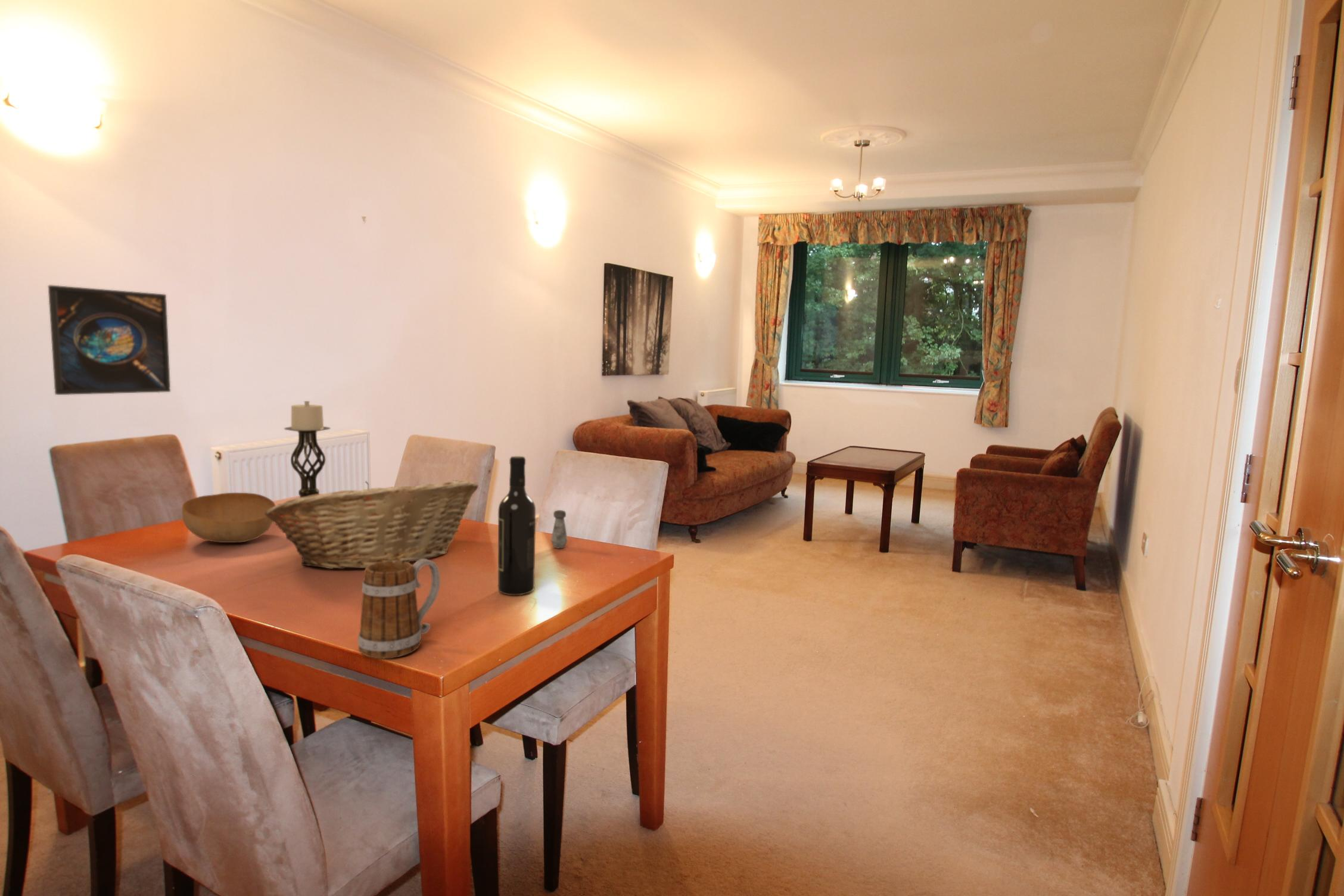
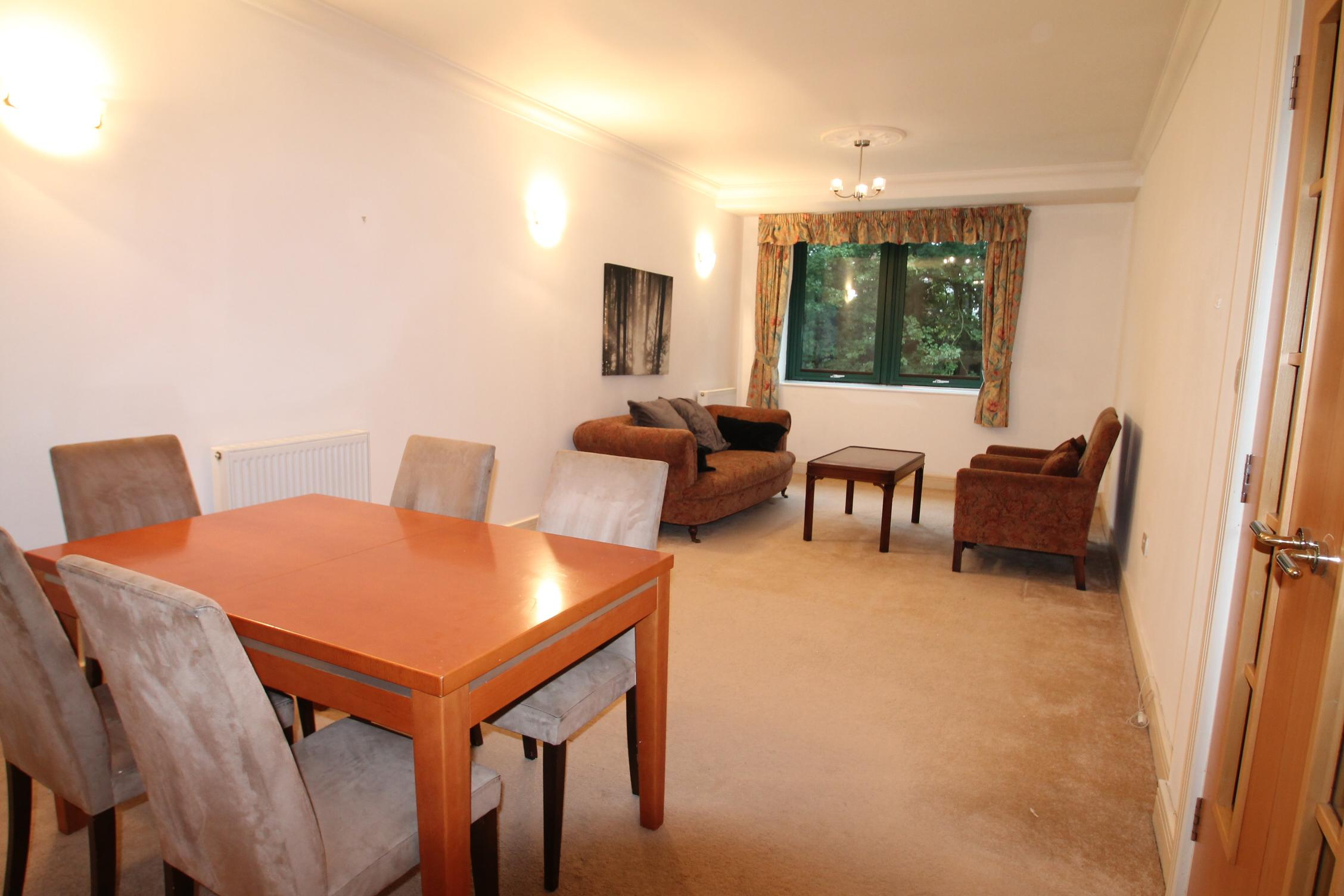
- wine bottle (517, 524)
- bowl (231, 519)
- fruit basket (378, 515)
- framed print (113, 342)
- mug (401, 604)
- salt shaker (559, 528)
- candle holder (308, 459)
